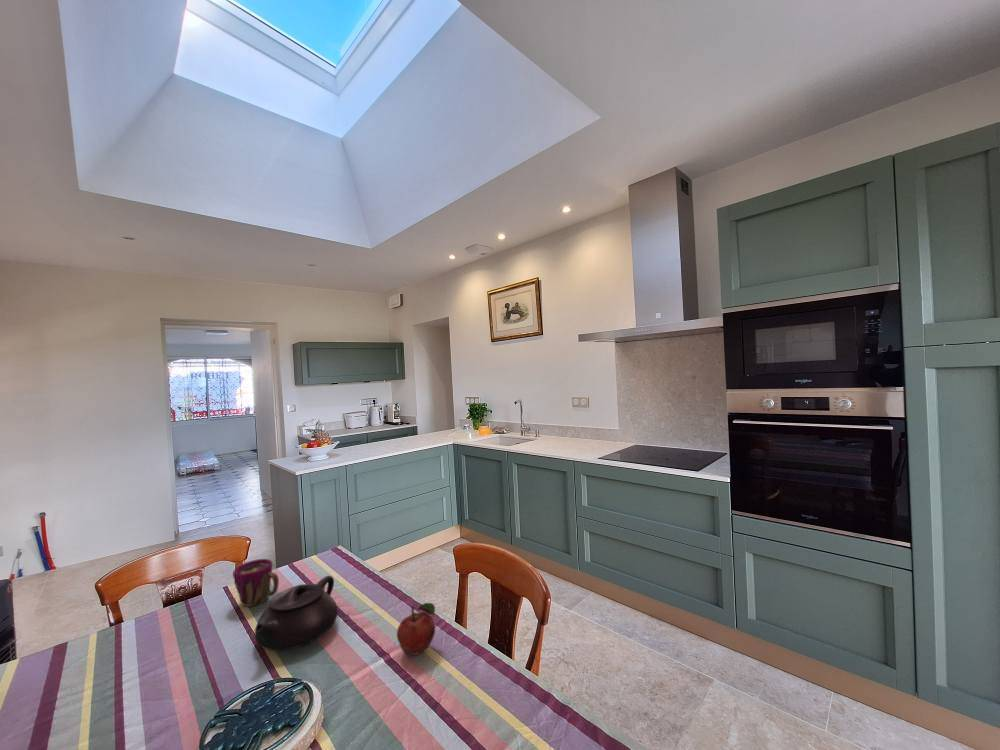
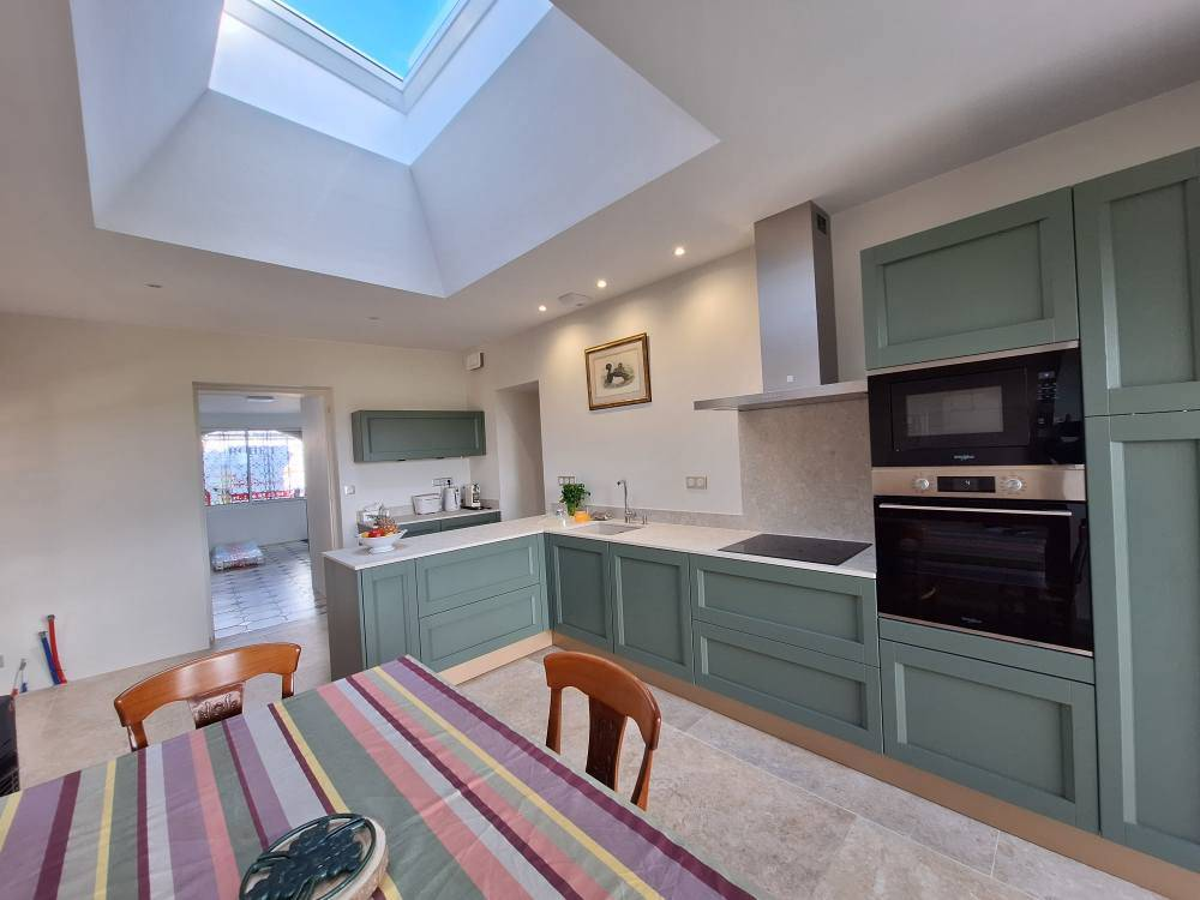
- teapot (299, 609)
- fruit (418, 627)
- cup (258, 583)
